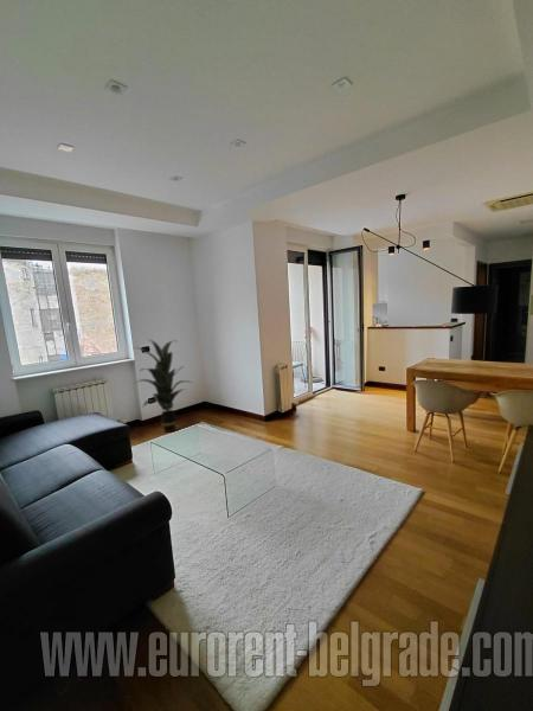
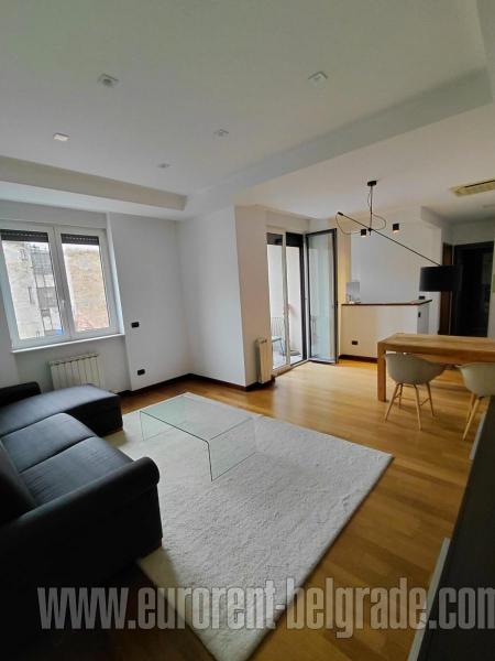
- indoor plant (160, 385)
